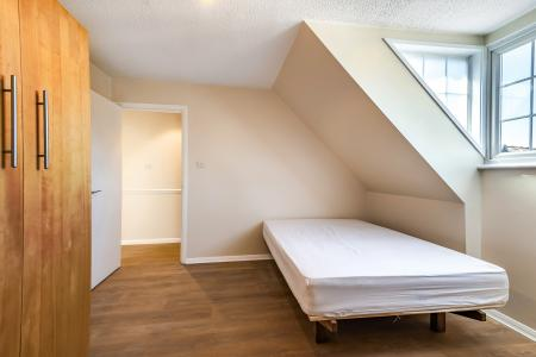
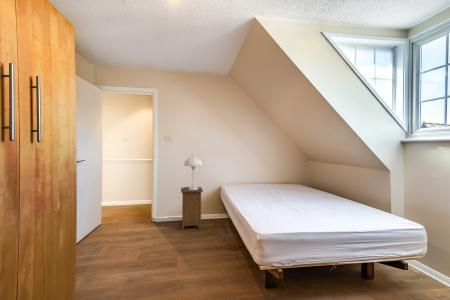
+ table lamp (193, 170)
+ nightstand (191, 206)
